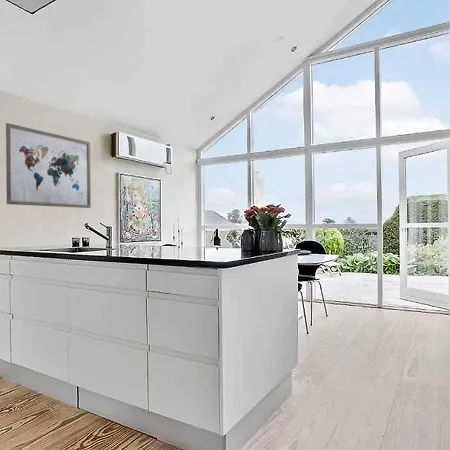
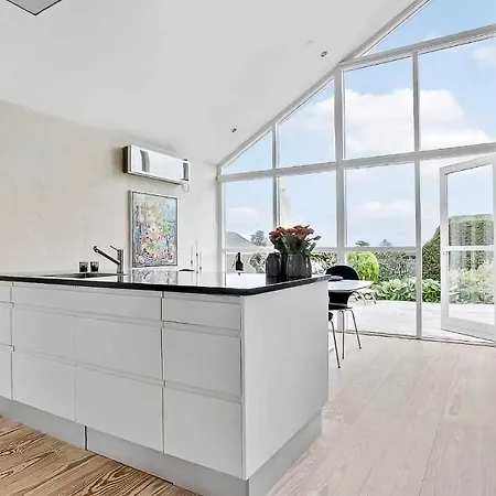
- wall art (52, 170)
